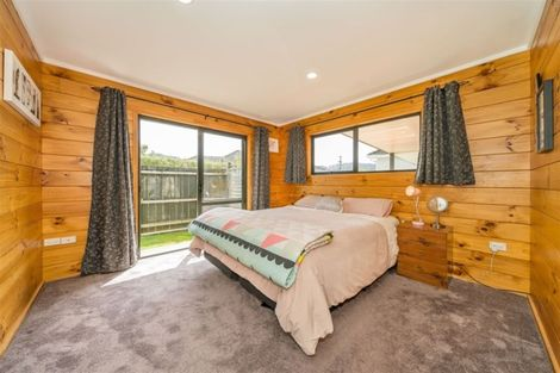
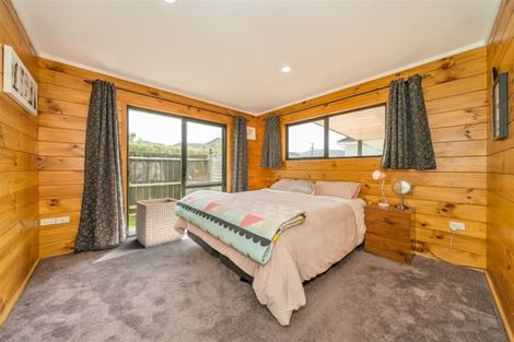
+ laundry basket (159, 220)
